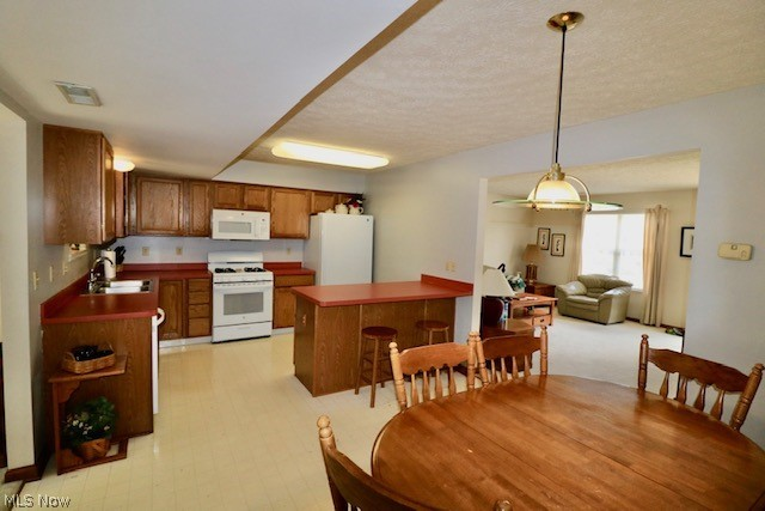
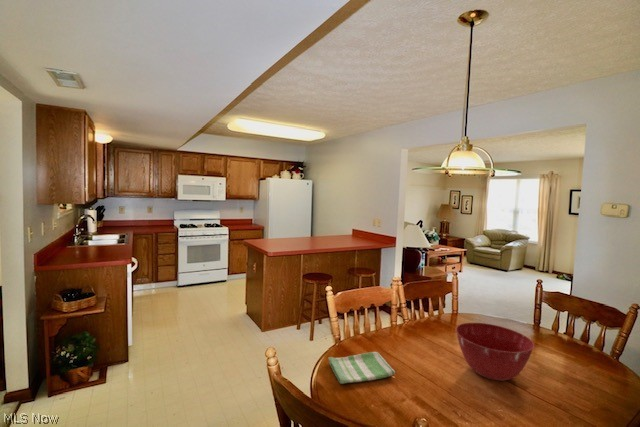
+ mixing bowl (491, 353)
+ dish towel (360, 366)
